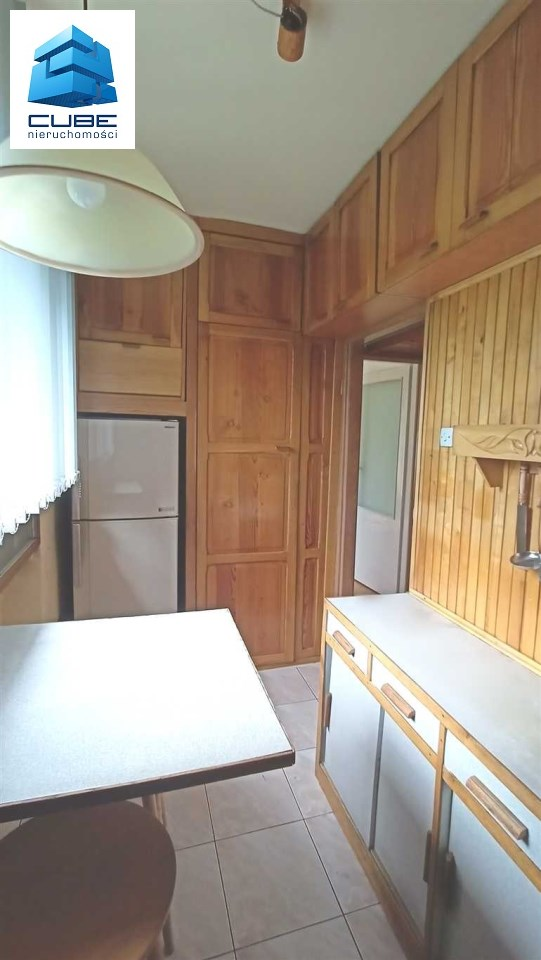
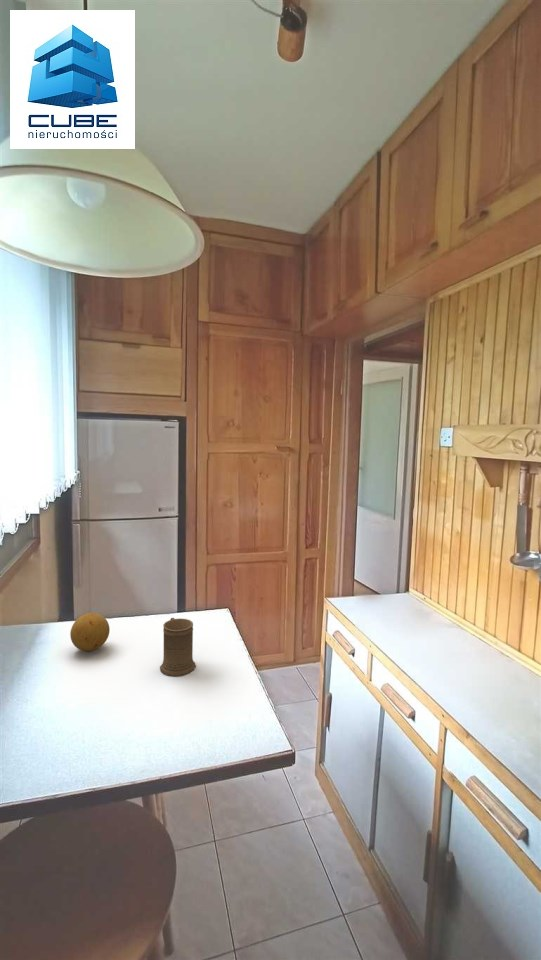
+ mug (176, 643)
+ fruit (90, 631)
